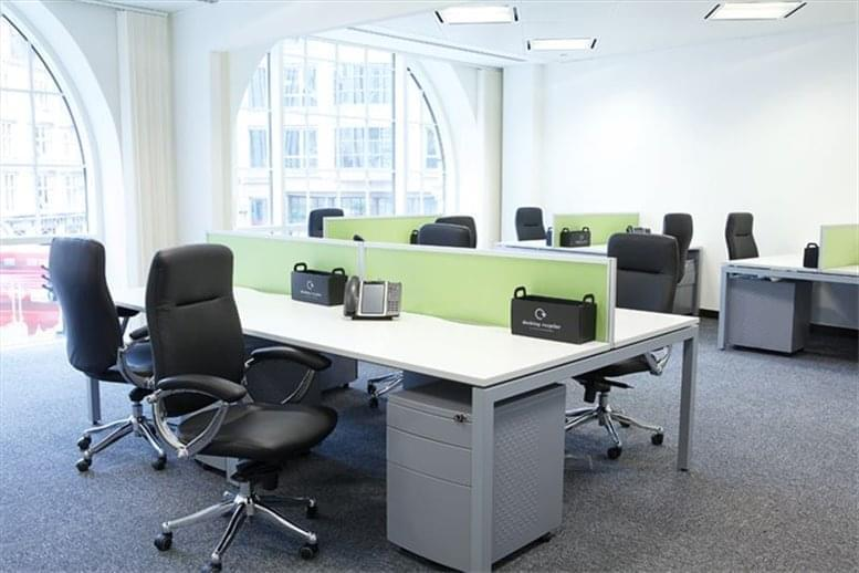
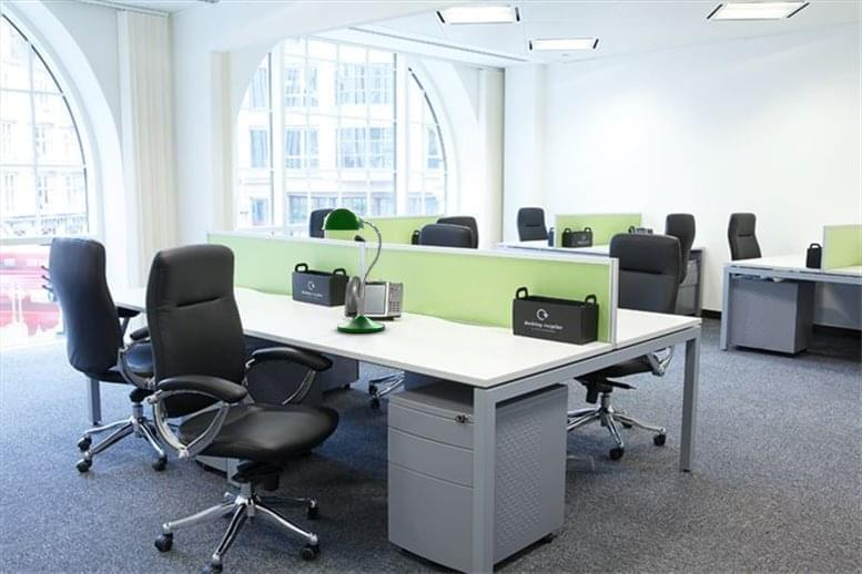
+ desk lamp (365, 274)
